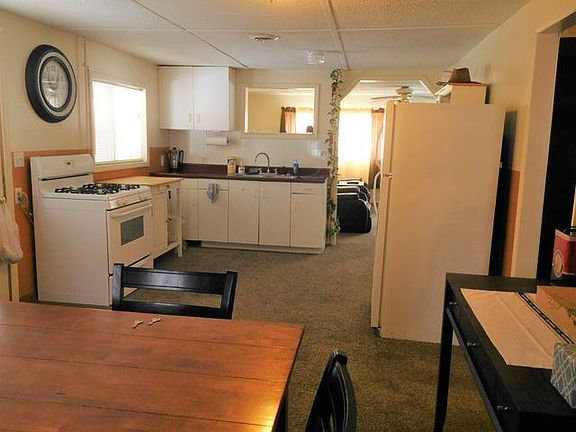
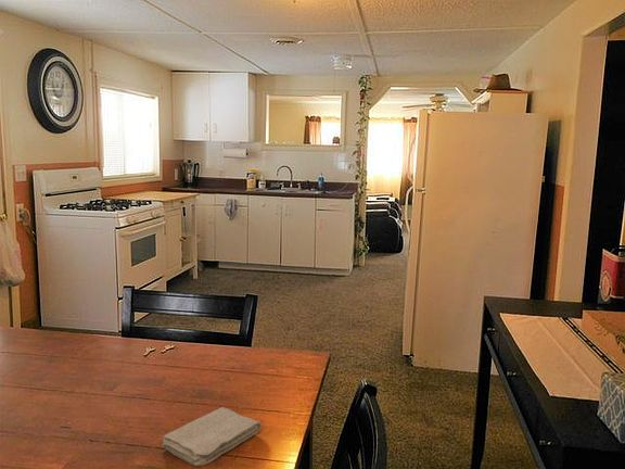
+ washcloth (212, 432)
